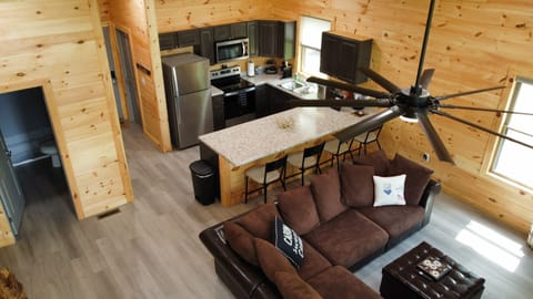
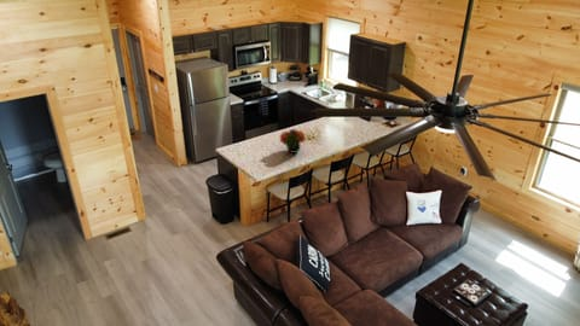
+ flower arrangement (292, 140)
